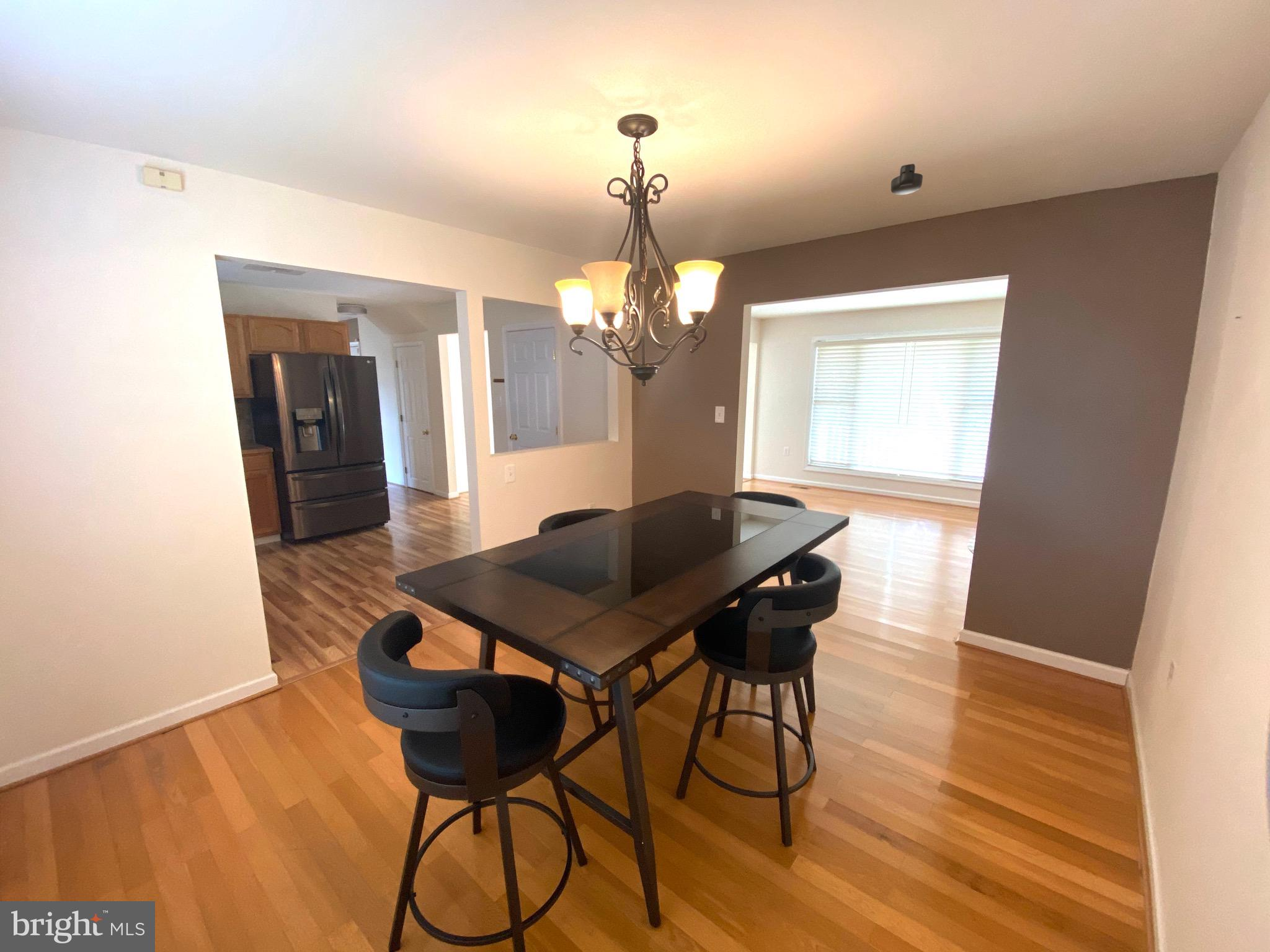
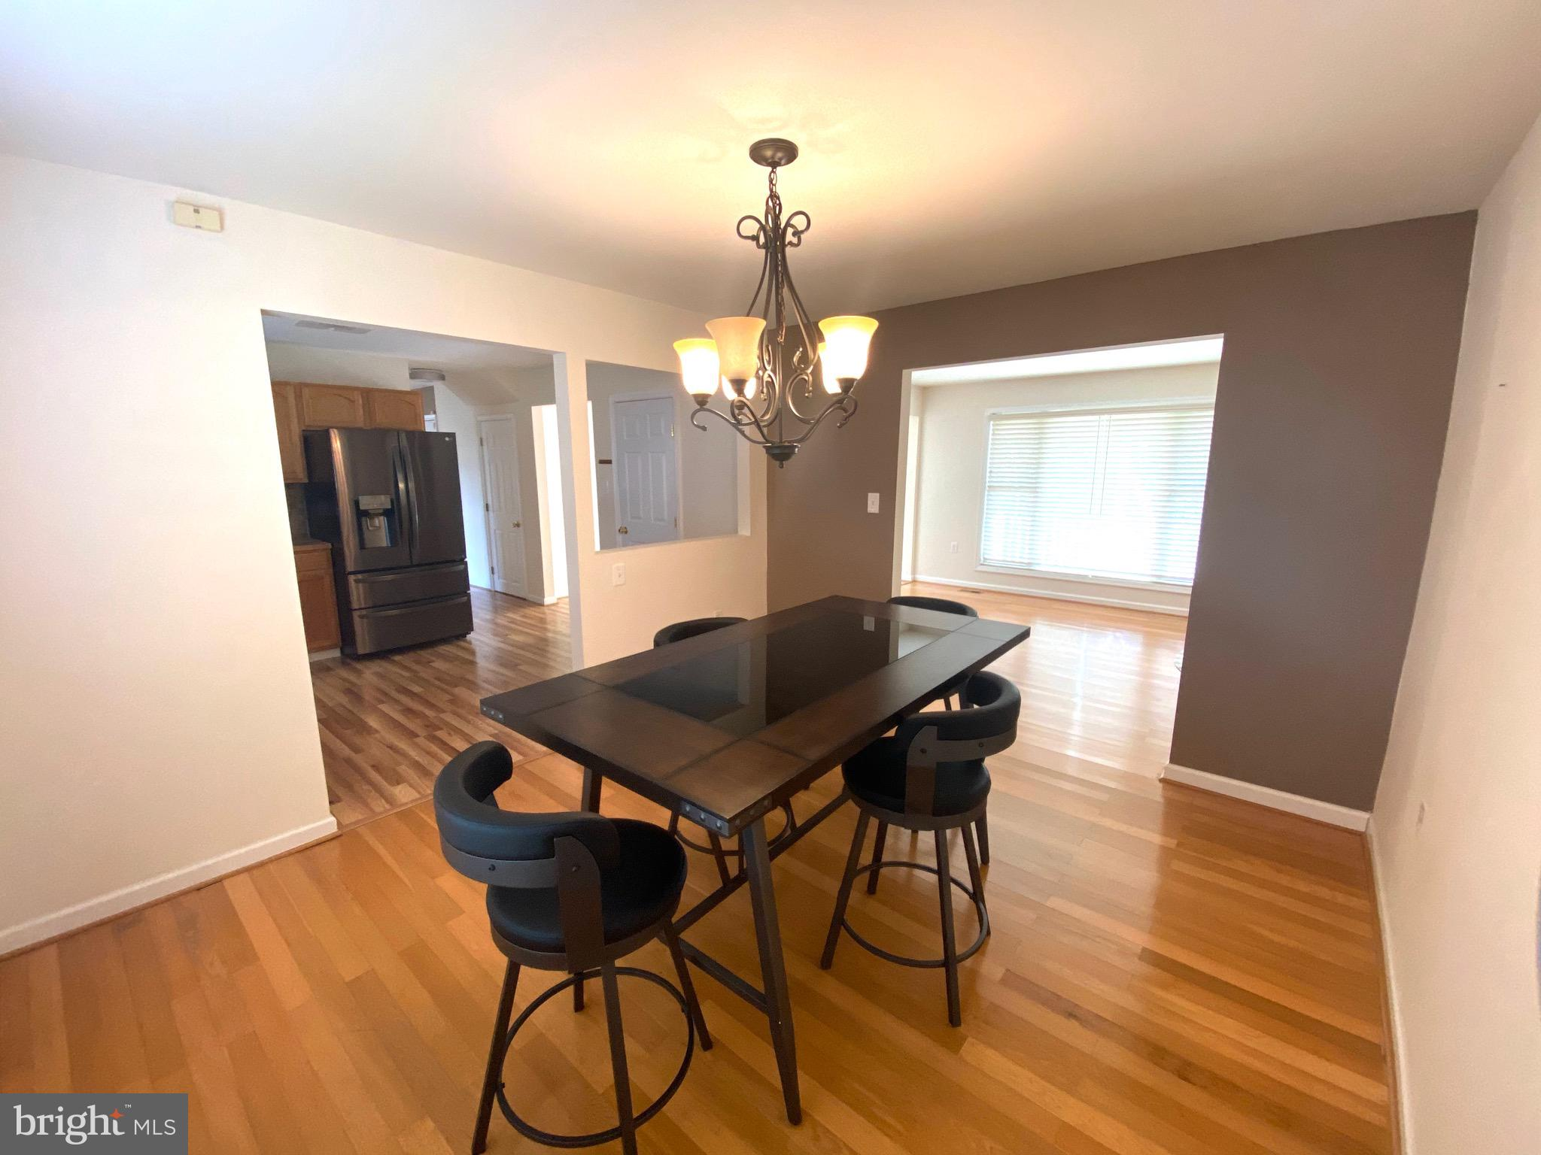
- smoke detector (907, 178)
